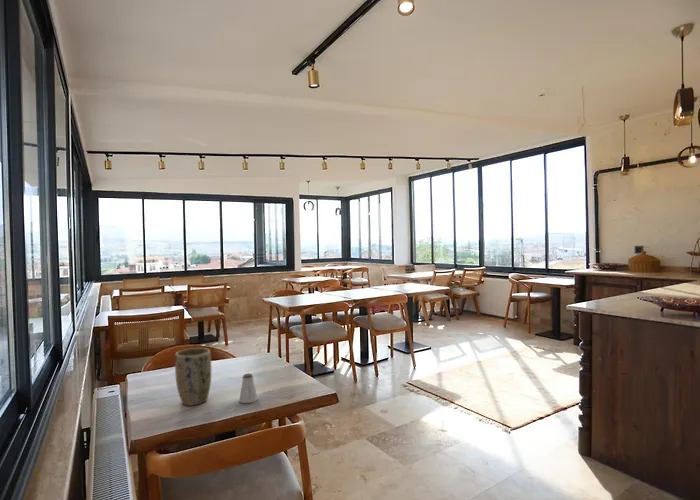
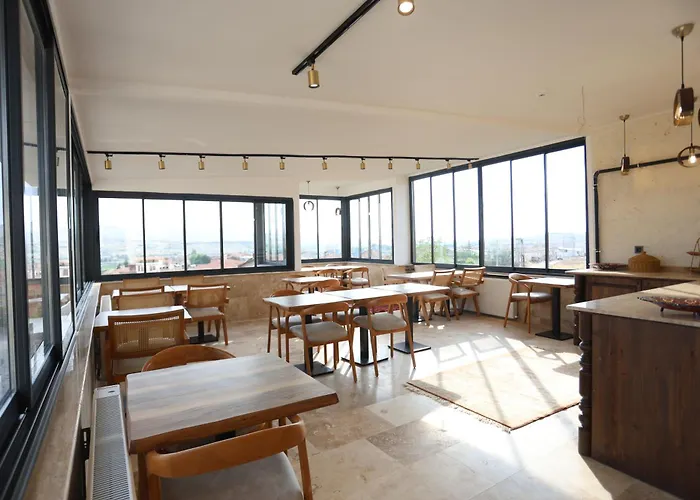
- saltshaker (248, 387)
- plant pot (193, 376)
